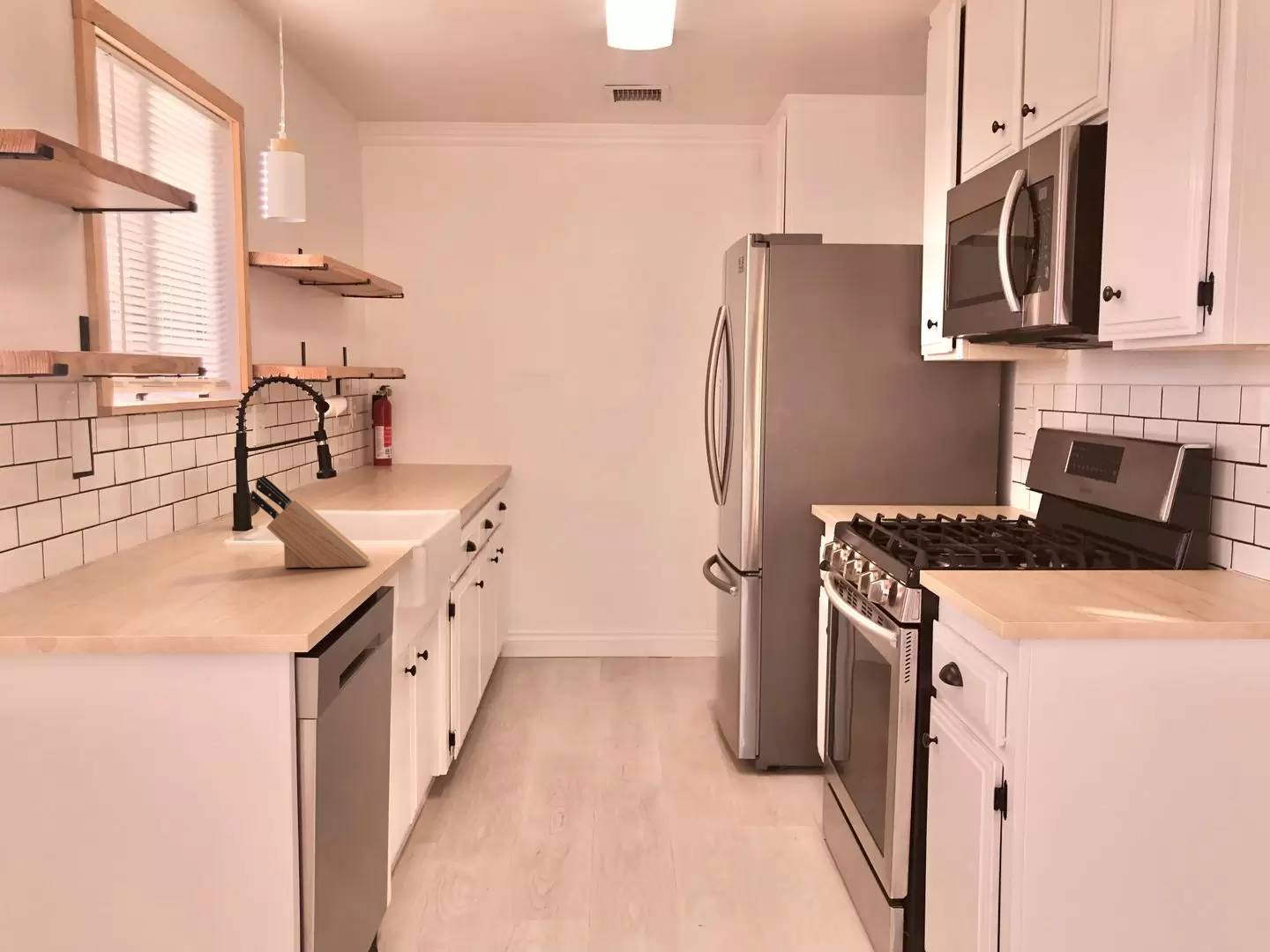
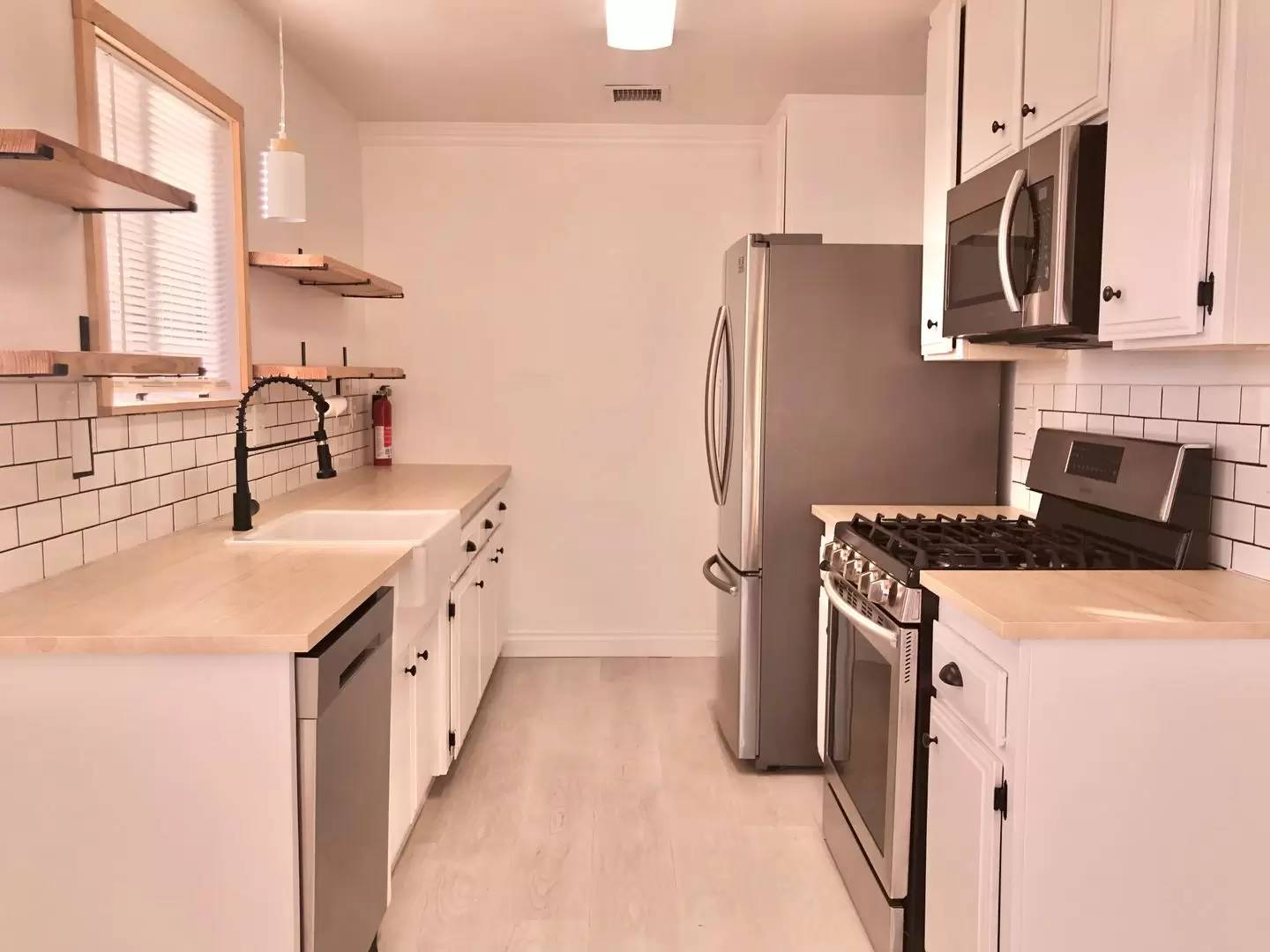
- knife block (310, 520)
